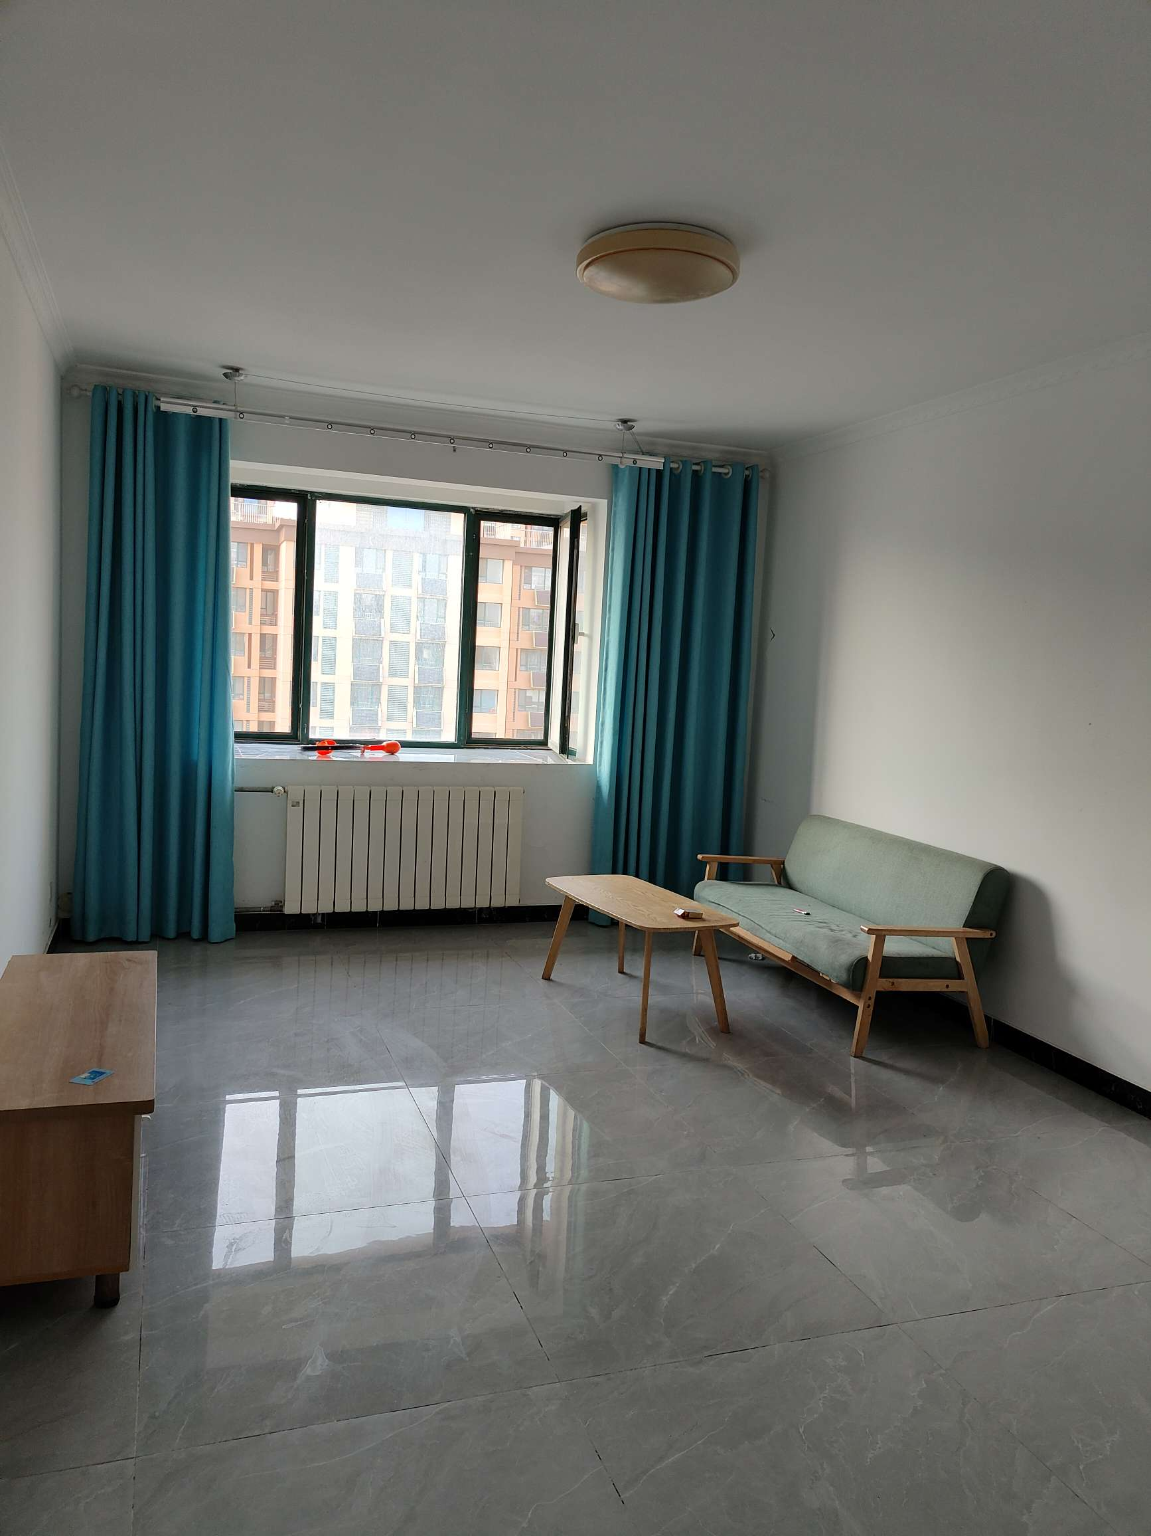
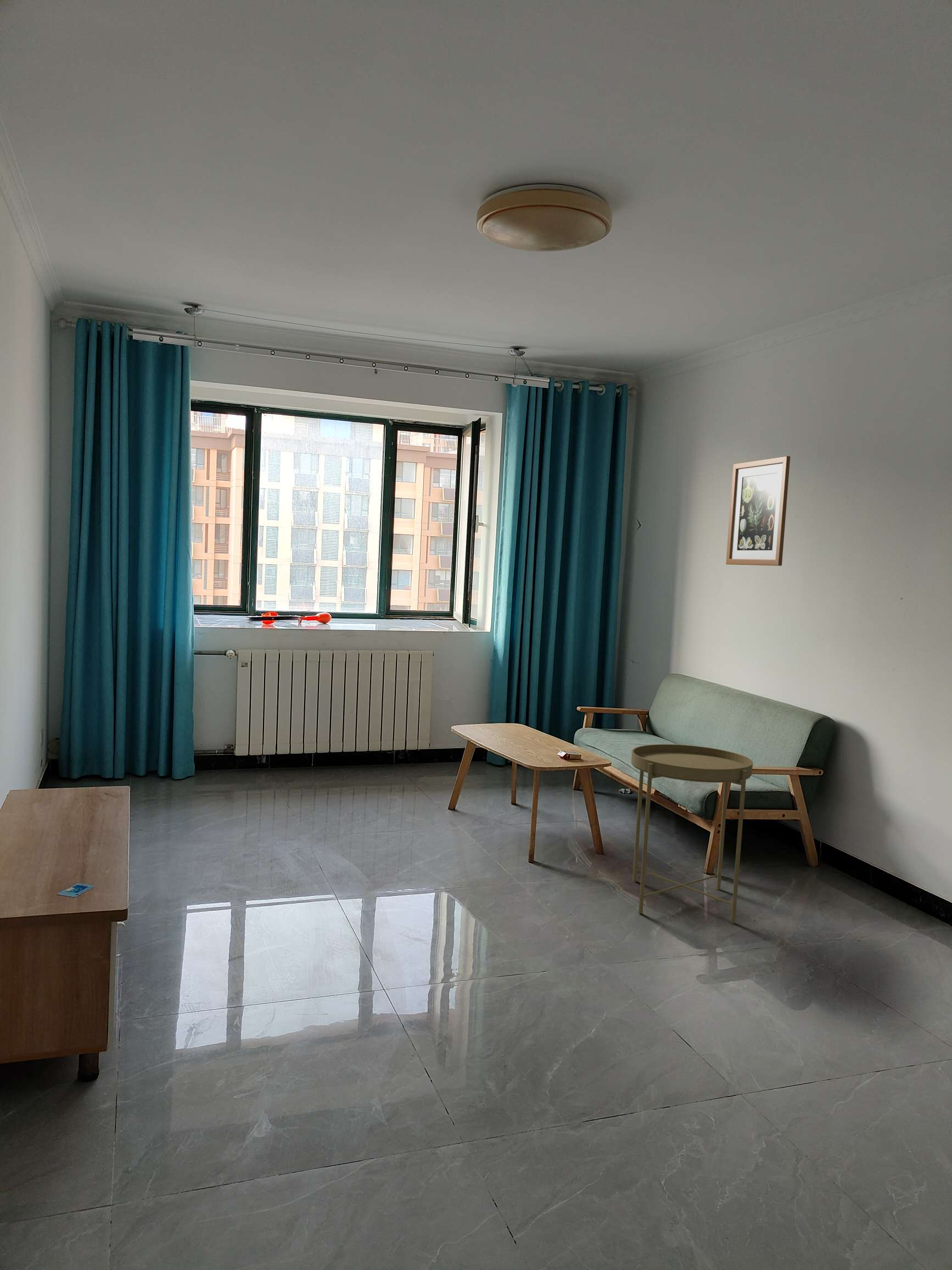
+ wall art (757, 513)
+ side table (720, 832)
